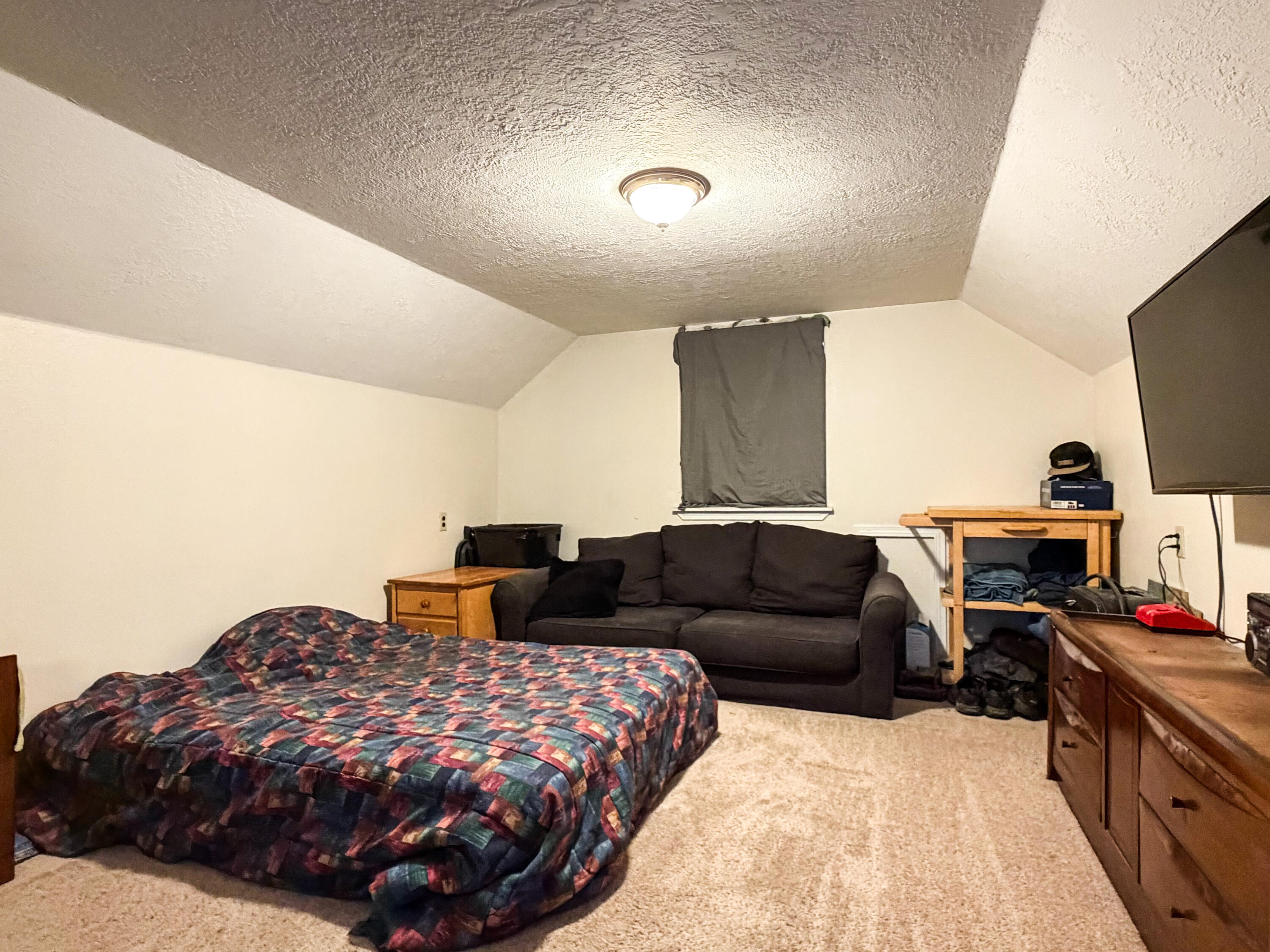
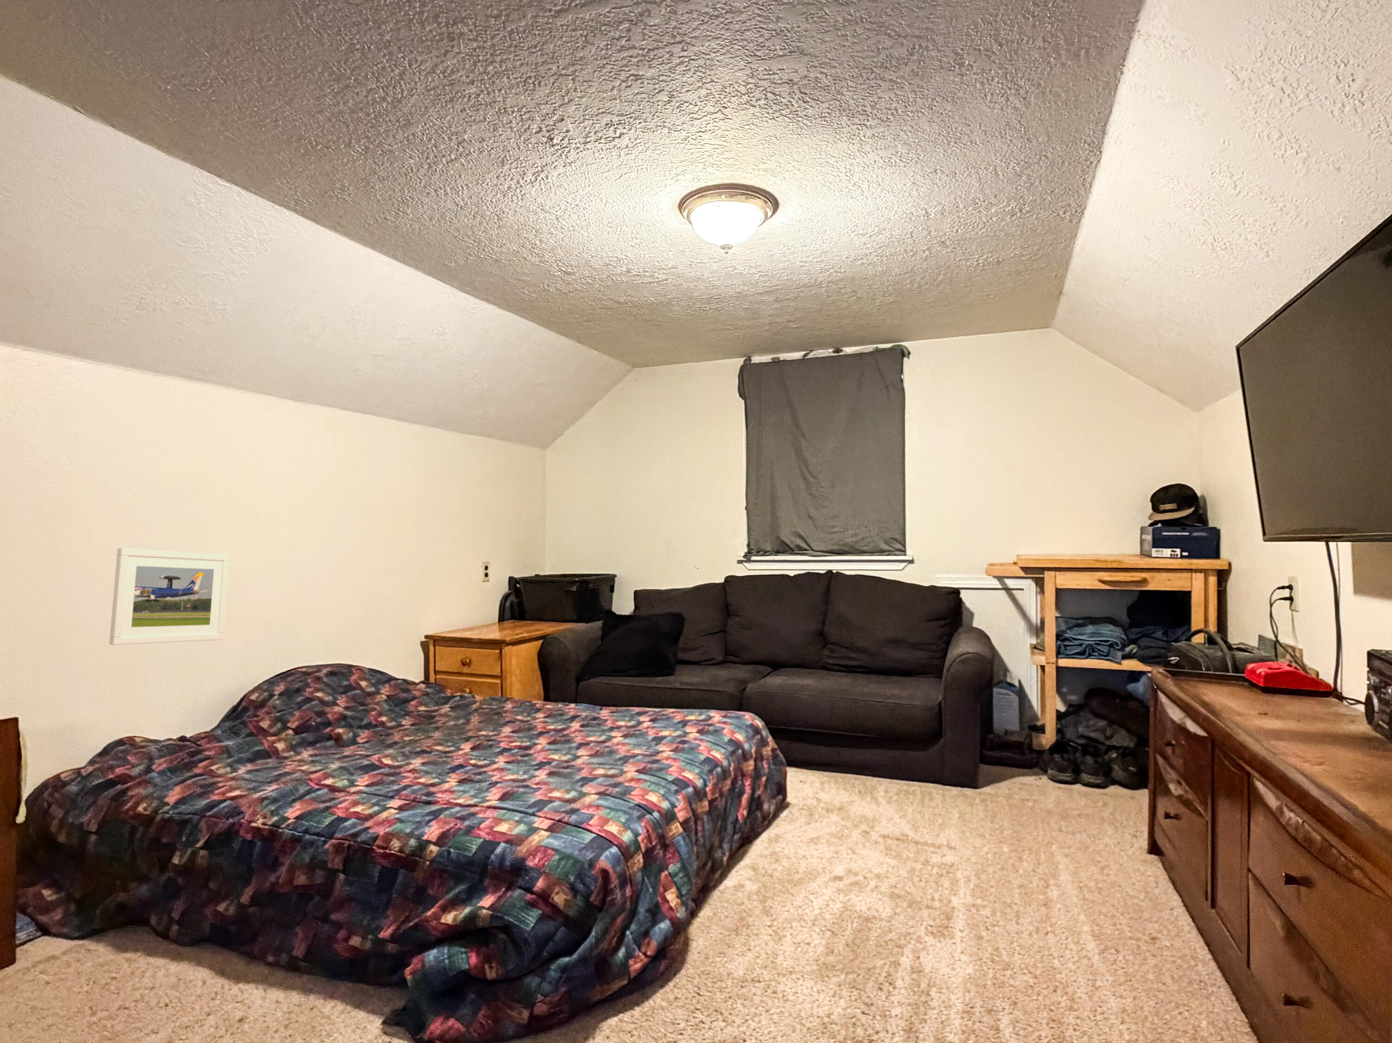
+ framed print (173, 596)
